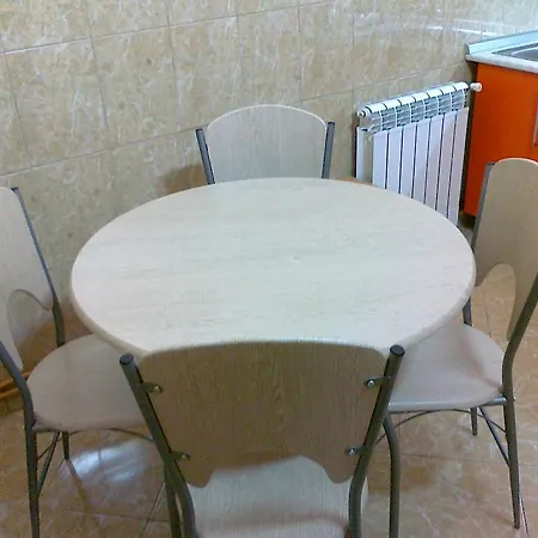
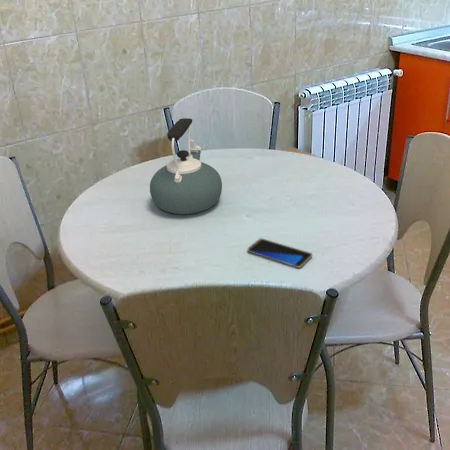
+ smartphone (279, 252)
+ kettle (185, 162)
